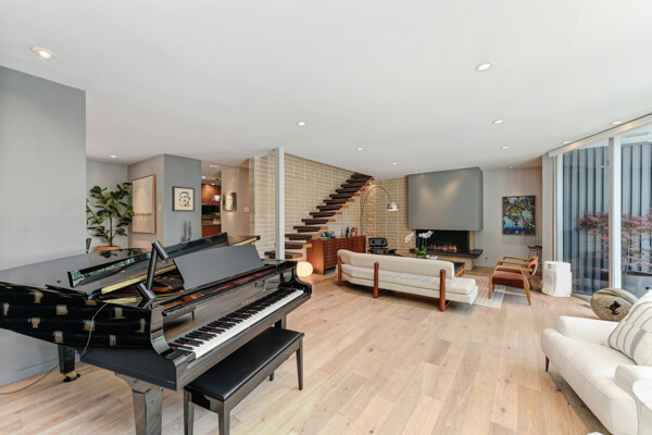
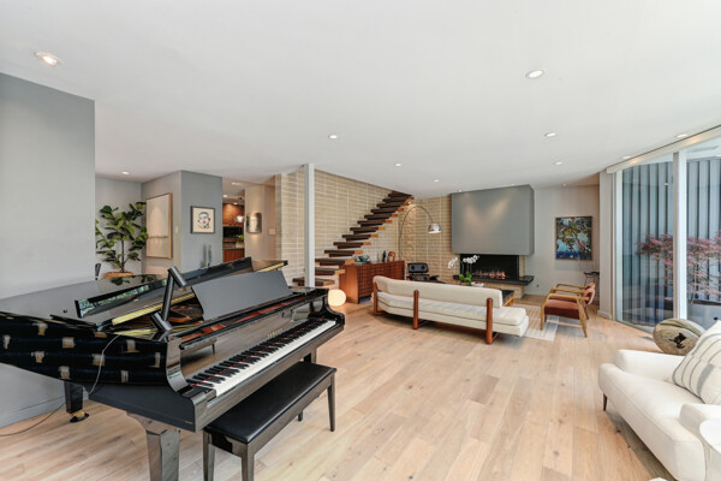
- air purifier (557, 278)
